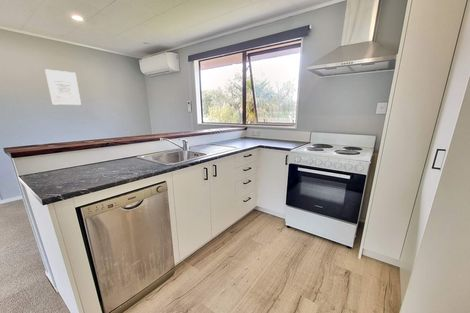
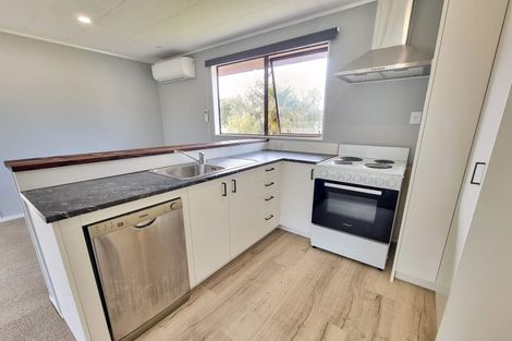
- wall art (64, 88)
